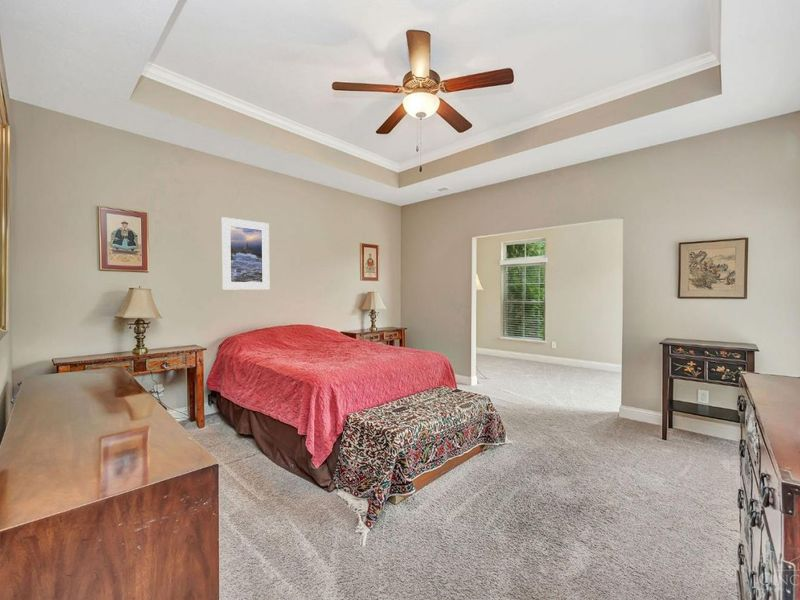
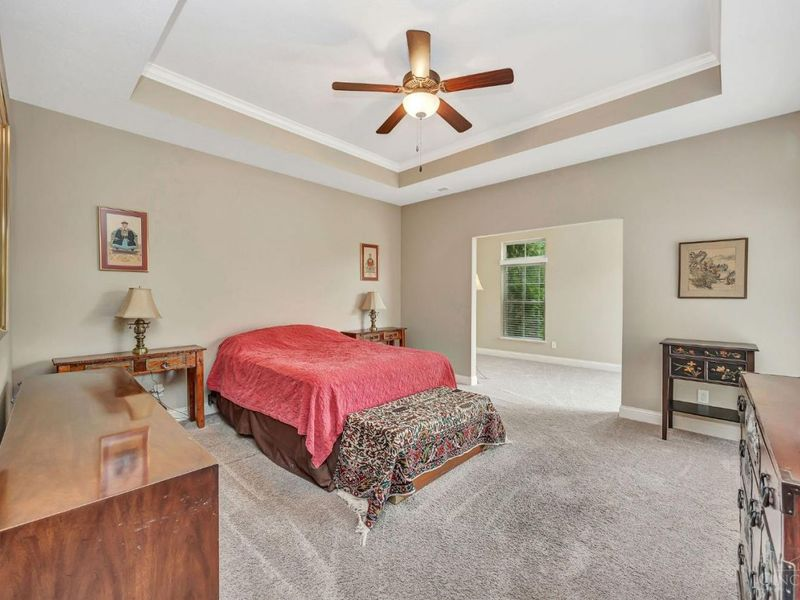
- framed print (246, 255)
